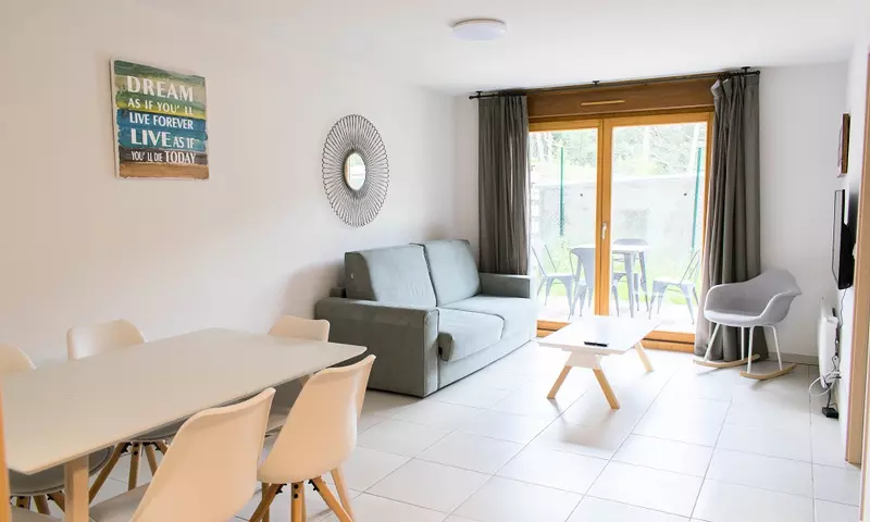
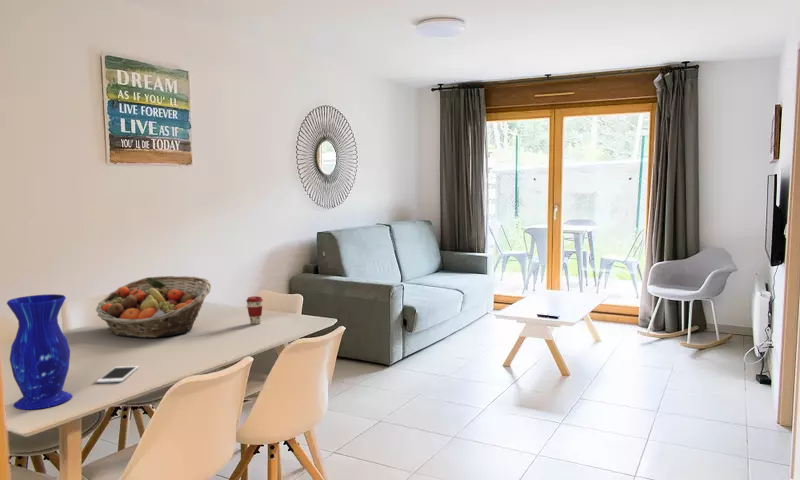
+ vase (40, 349)
+ cell phone (118, 374)
+ fruit basket (155, 305)
+ coffee cup (255, 310)
